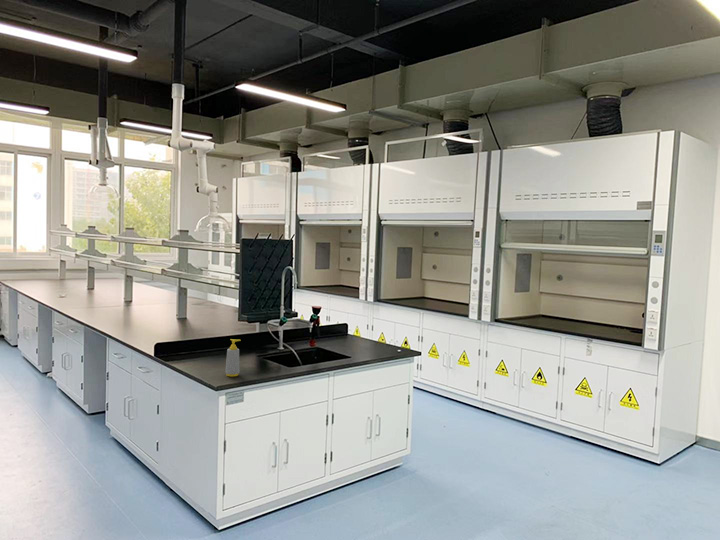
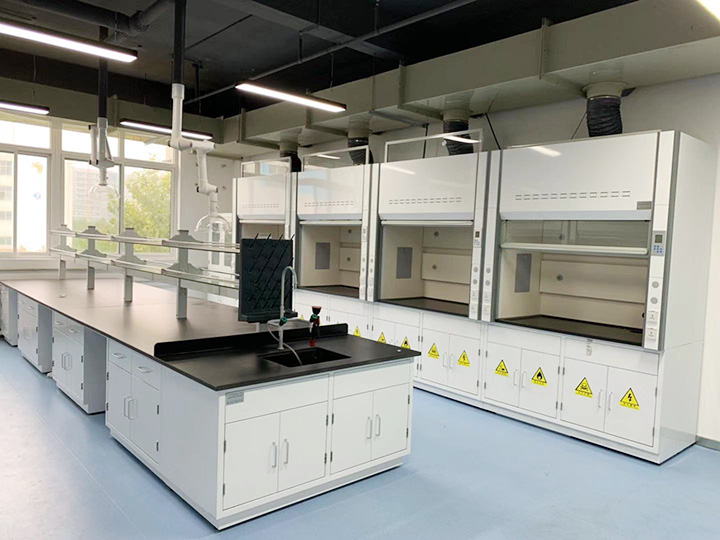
- soap bottle (233, 357)
